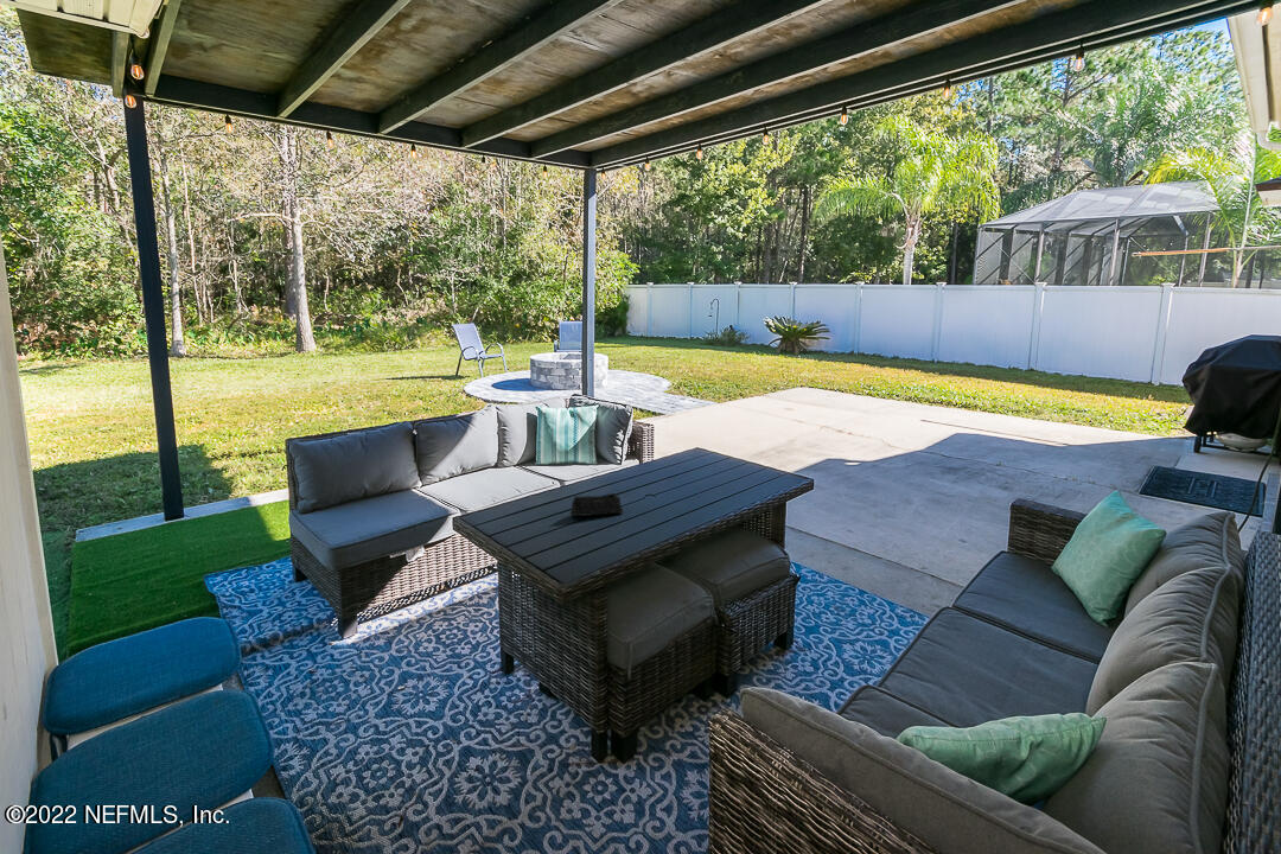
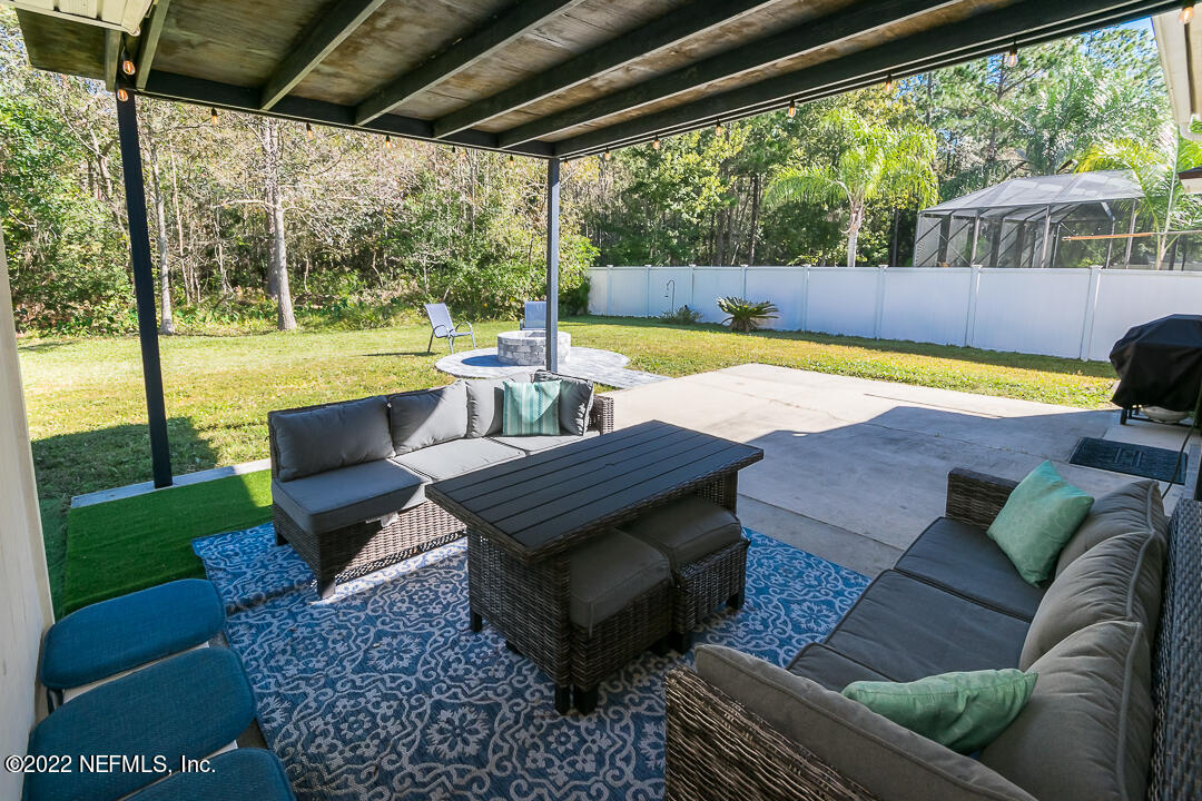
- speaker (595, 504)
